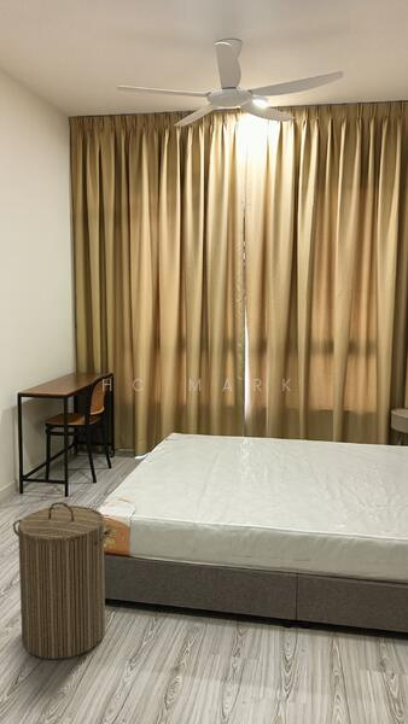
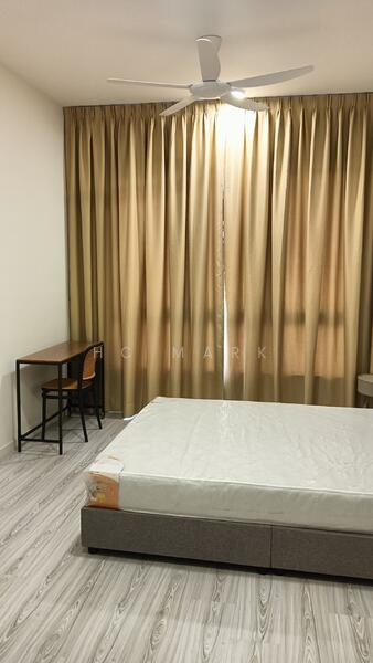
- laundry hamper (63, 568)
